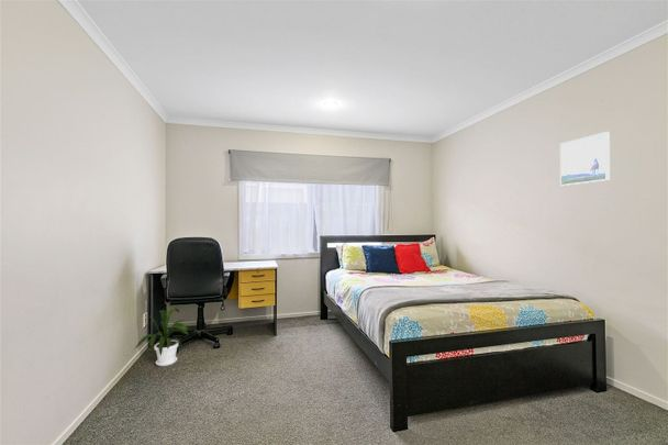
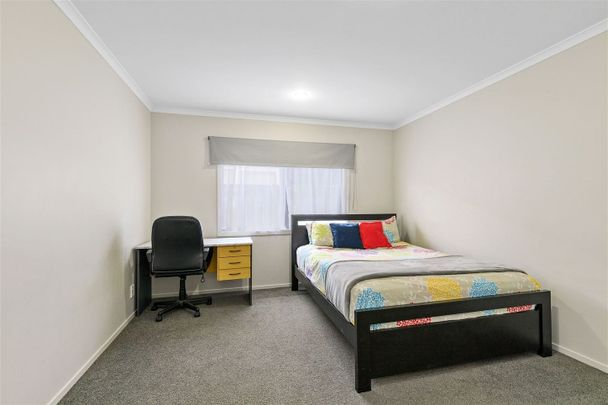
- house plant (167, 334)
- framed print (582, 160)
